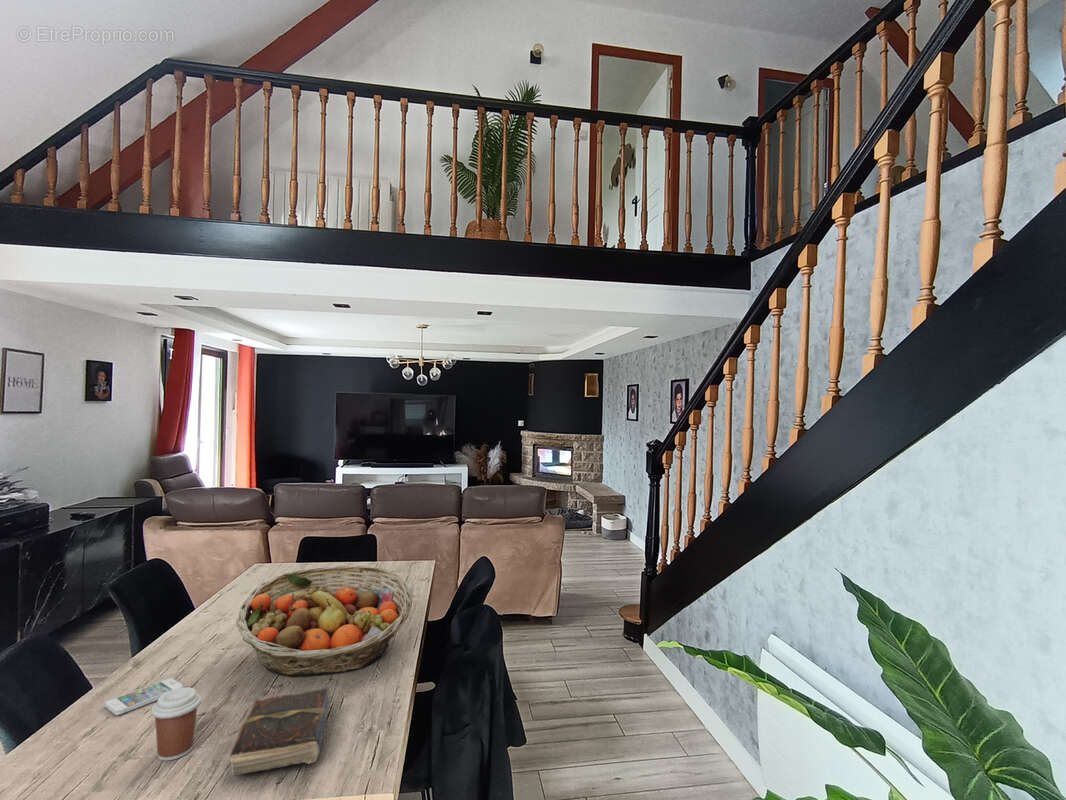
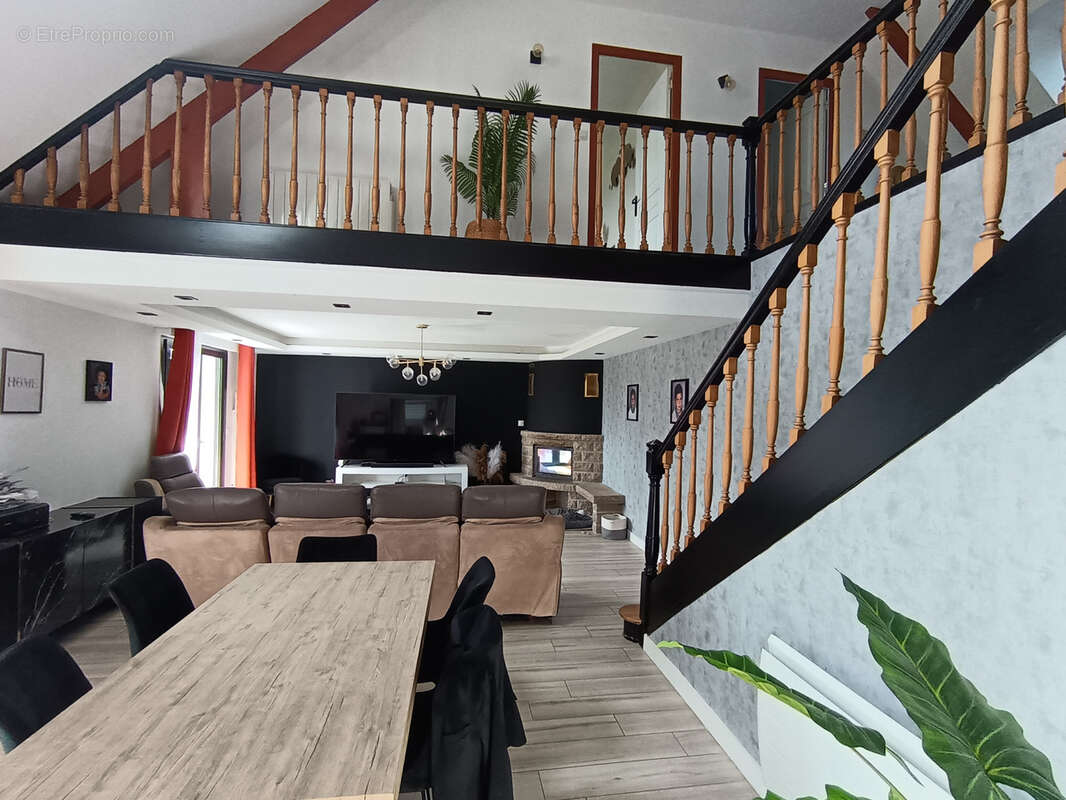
- coffee cup (176, 723)
- smartphone (145, 695)
- book (283, 726)
- fruit basket (328, 616)
